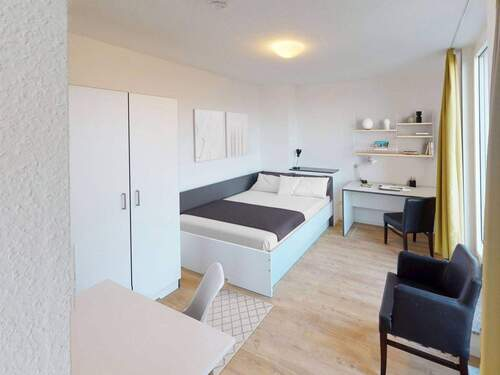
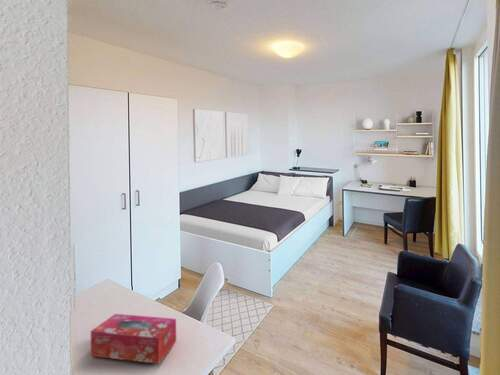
+ tissue box (135, 336)
